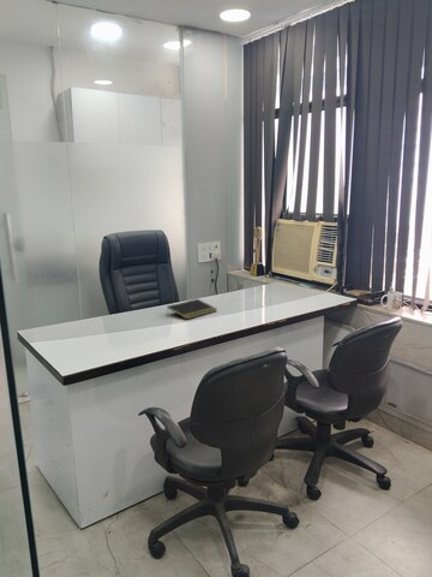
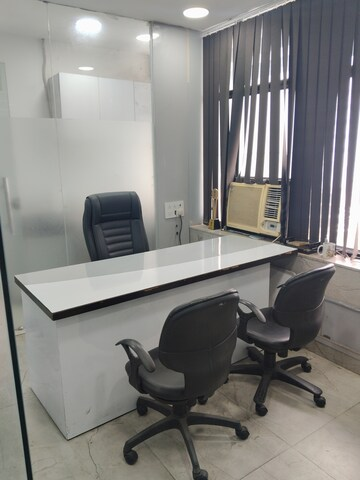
- notepad (192, 308)
